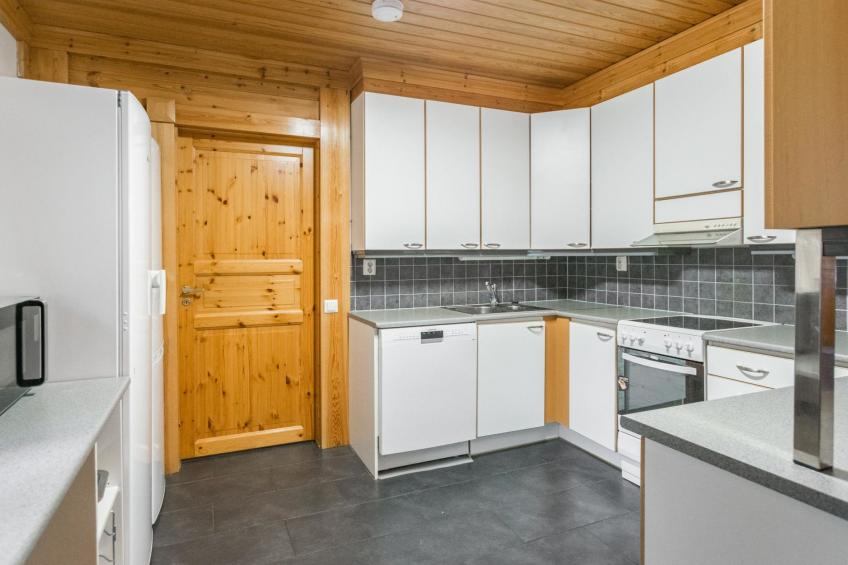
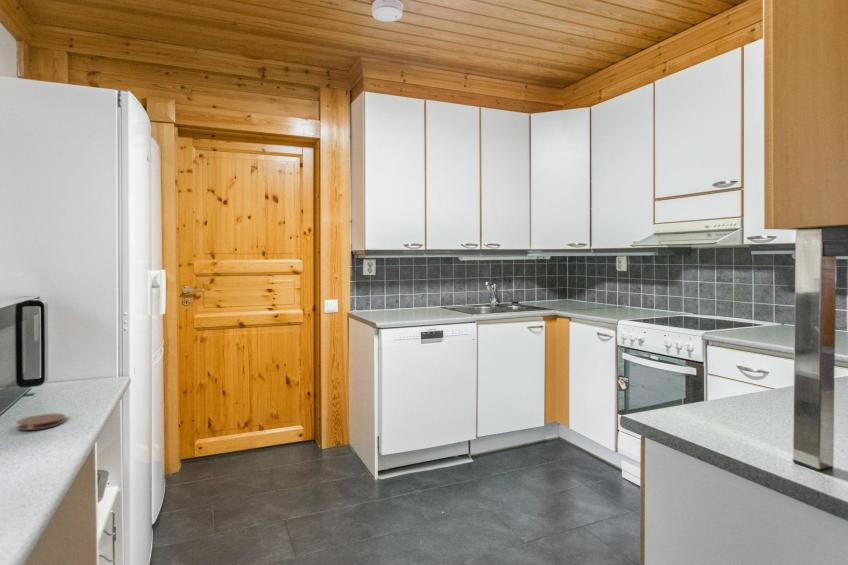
+ coaster (41, 421)
